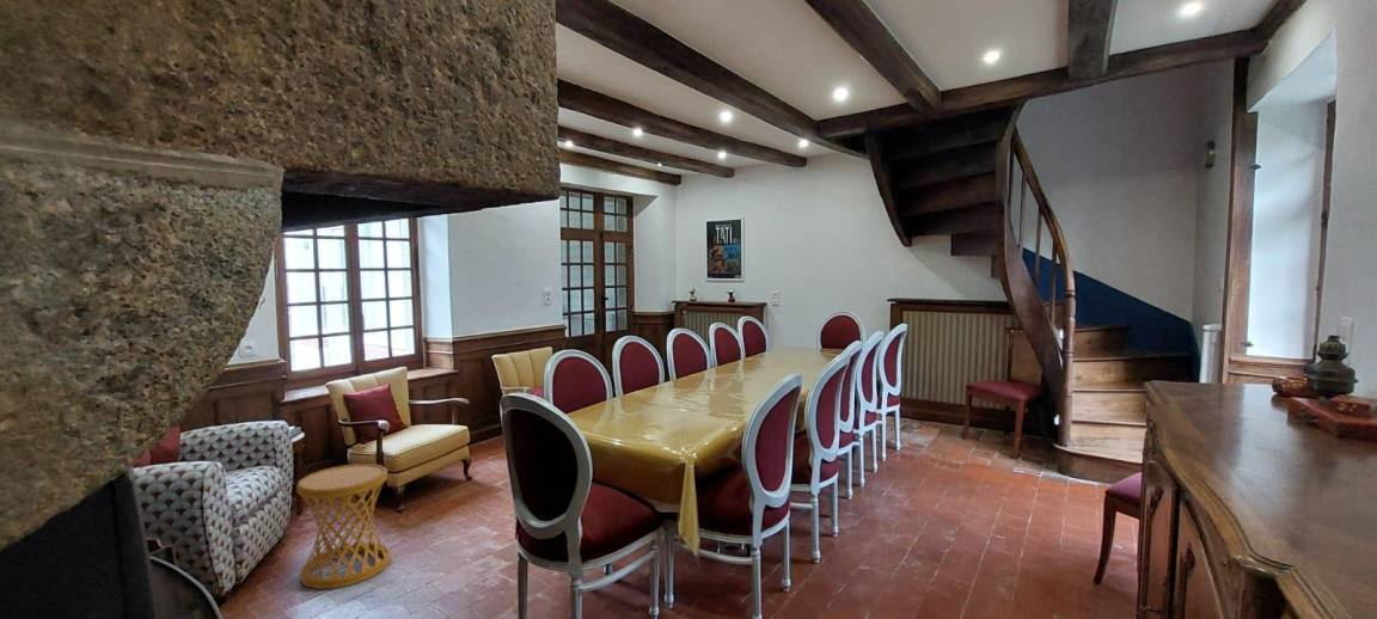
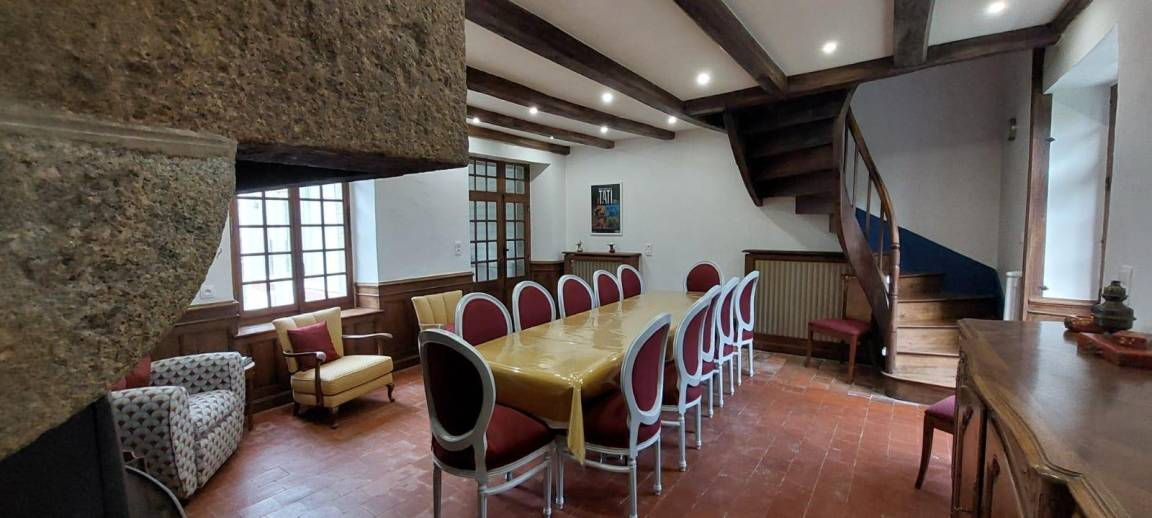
- side table (345, 522)
